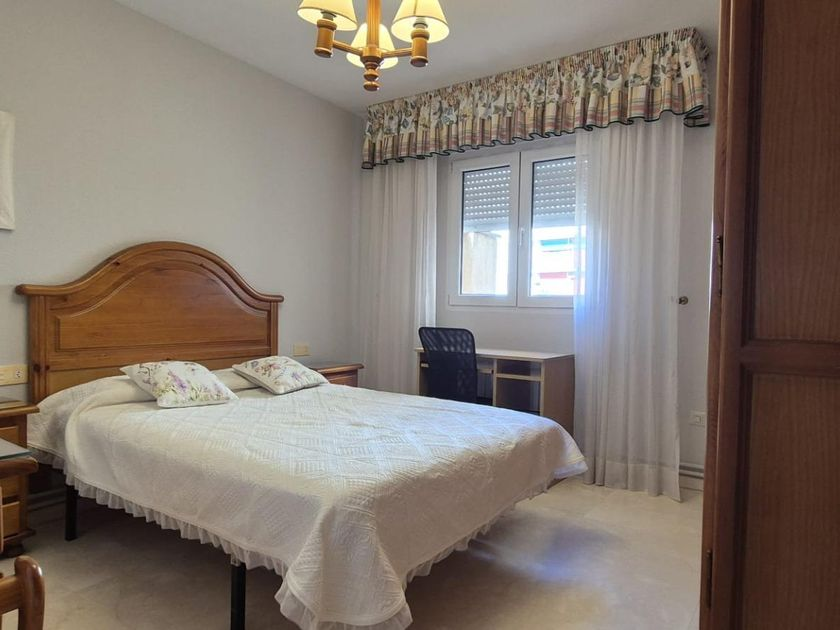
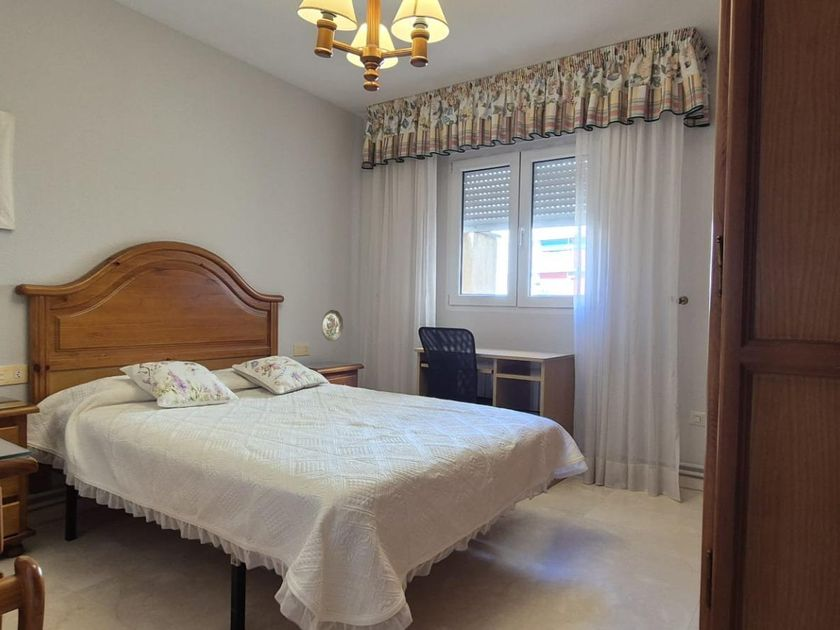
+ decorative plate (331, 325)
